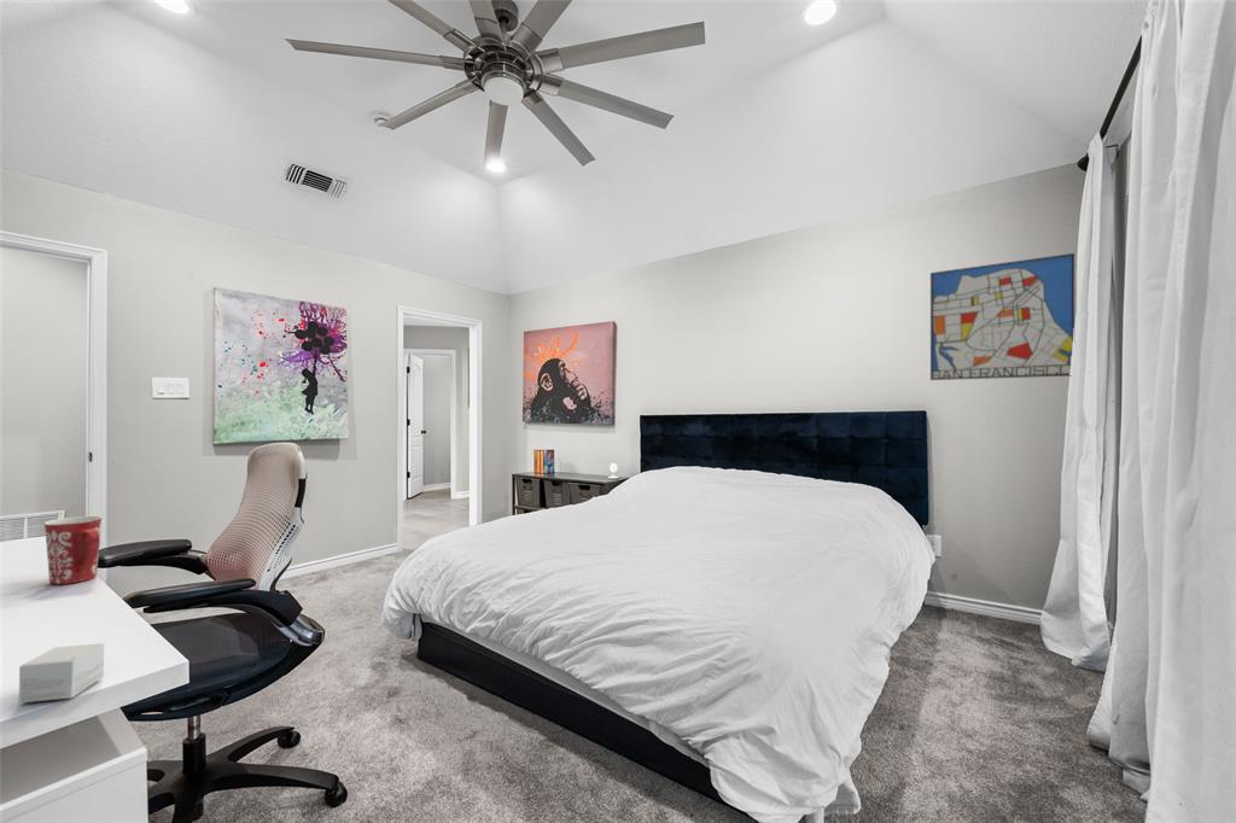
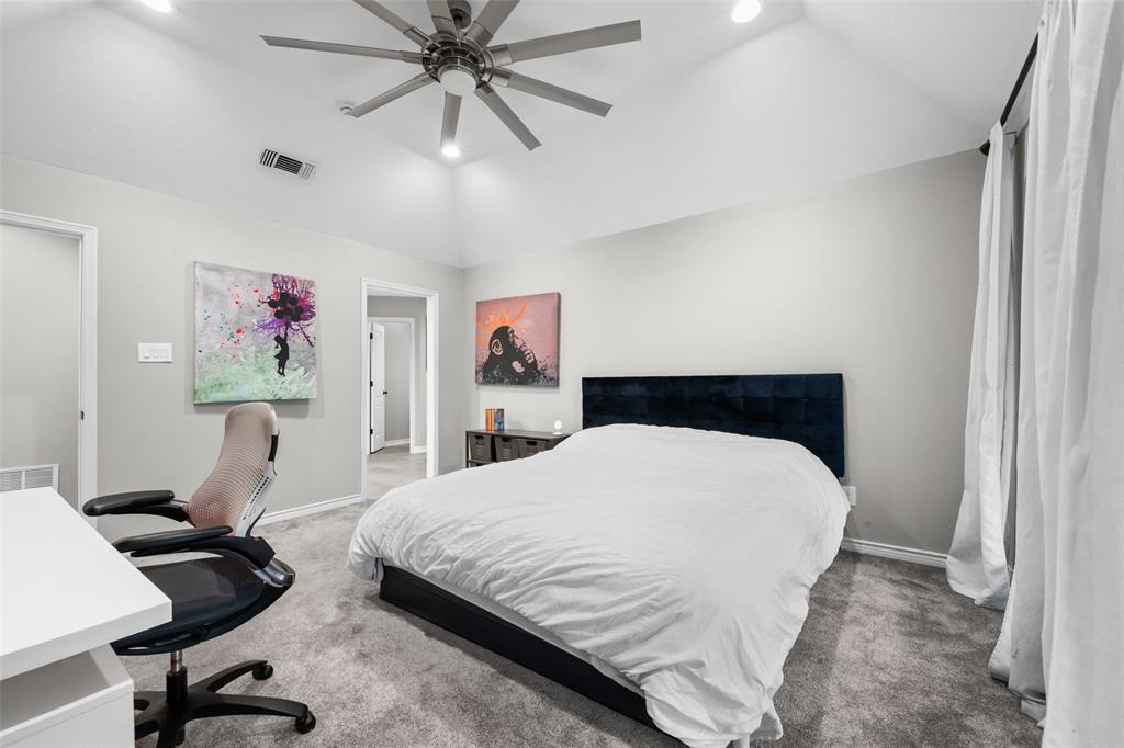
- small box (63, 671)
- wall art (997, 320)
- mug (77, 550)
